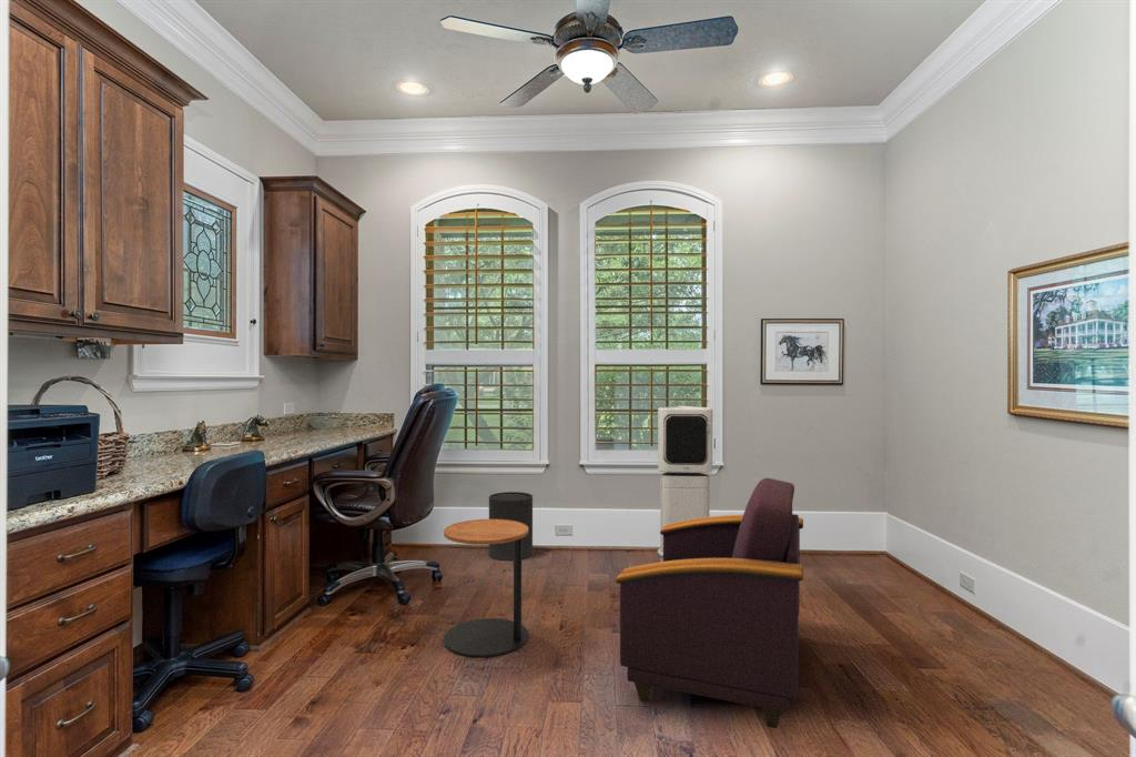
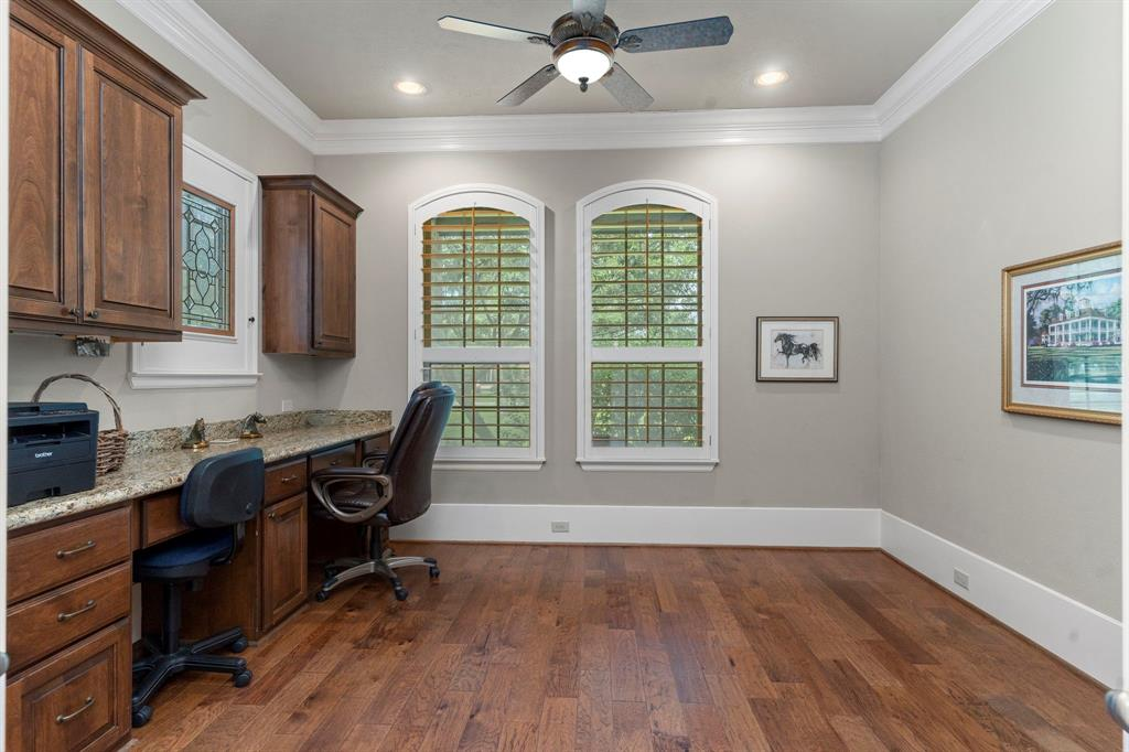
- trash can (510, 519)
- armchair (719, 573)
- side table (514, 583)
- air purifier (682, 483)
